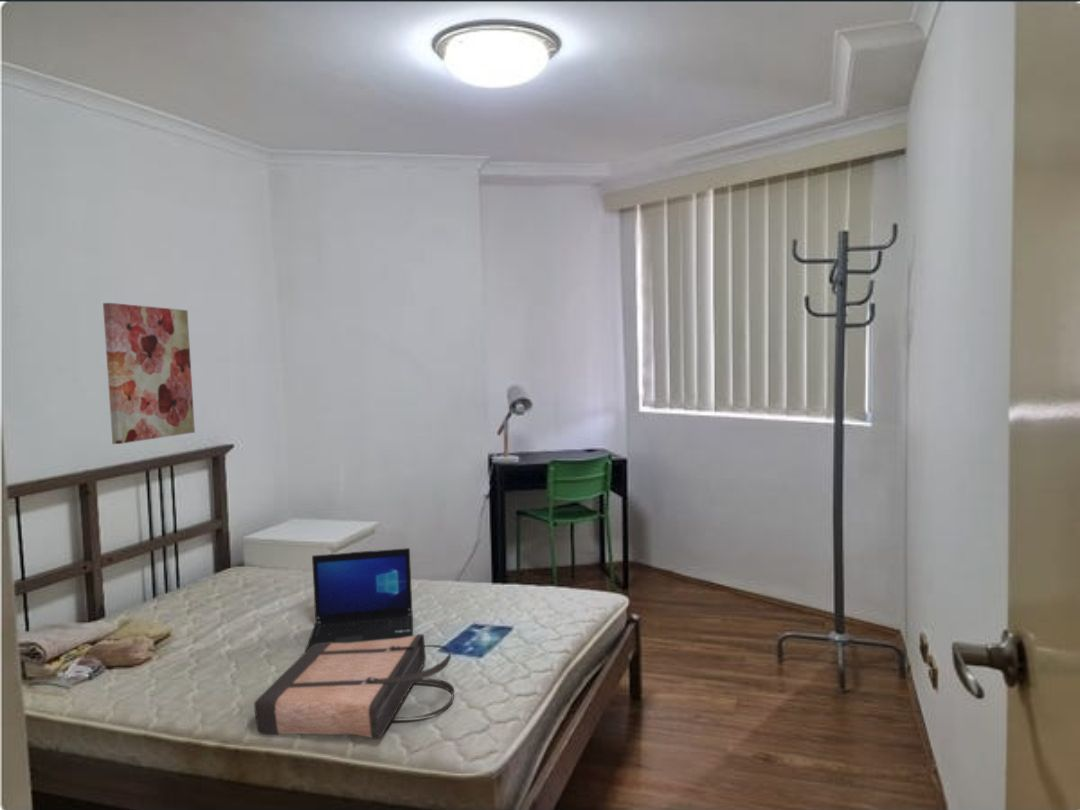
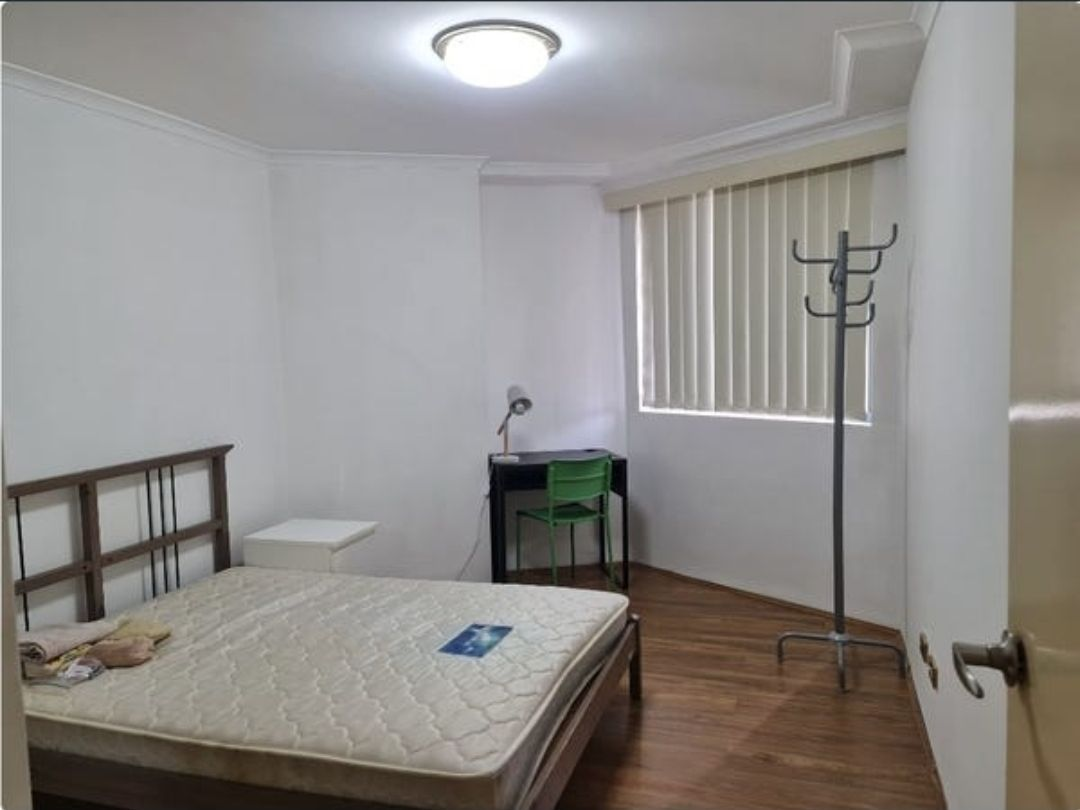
- shopping bag (367, 678)
- wall art (152, 372)
- laptop (360, 597)
